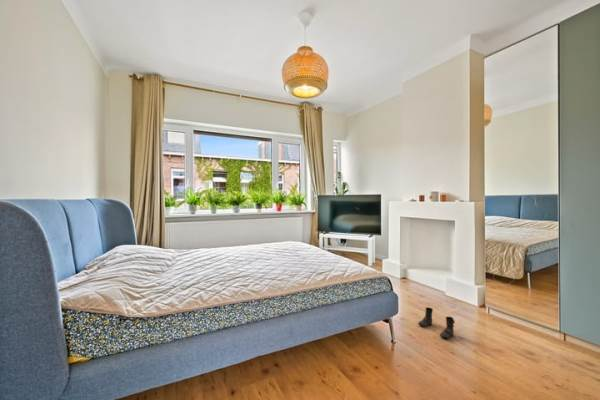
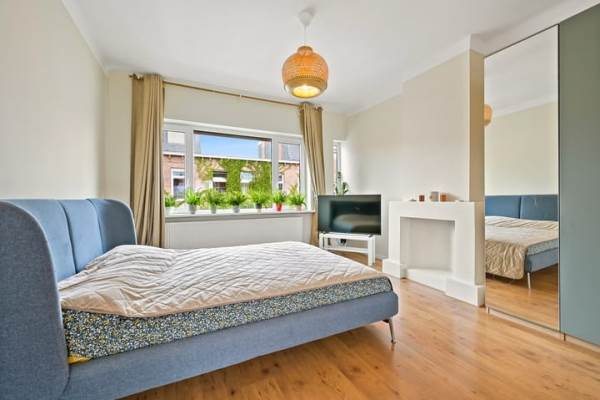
- boots (431, 322)
